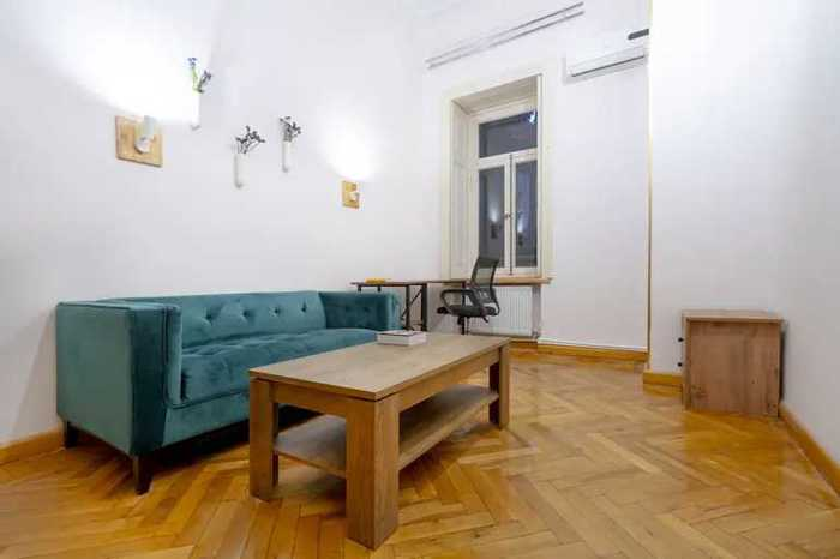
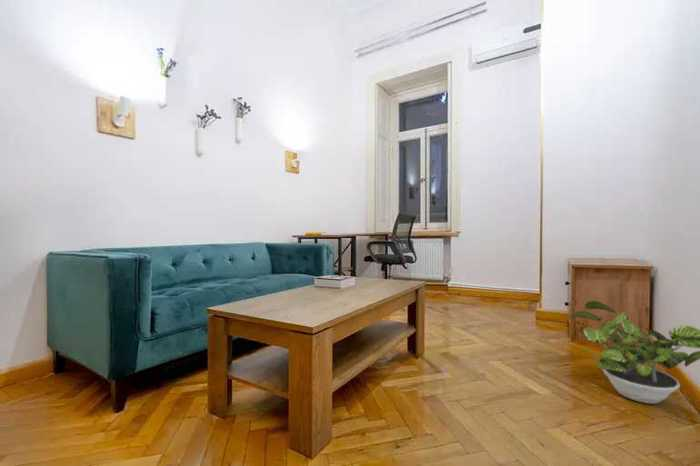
+ potted plant (632, 350)
